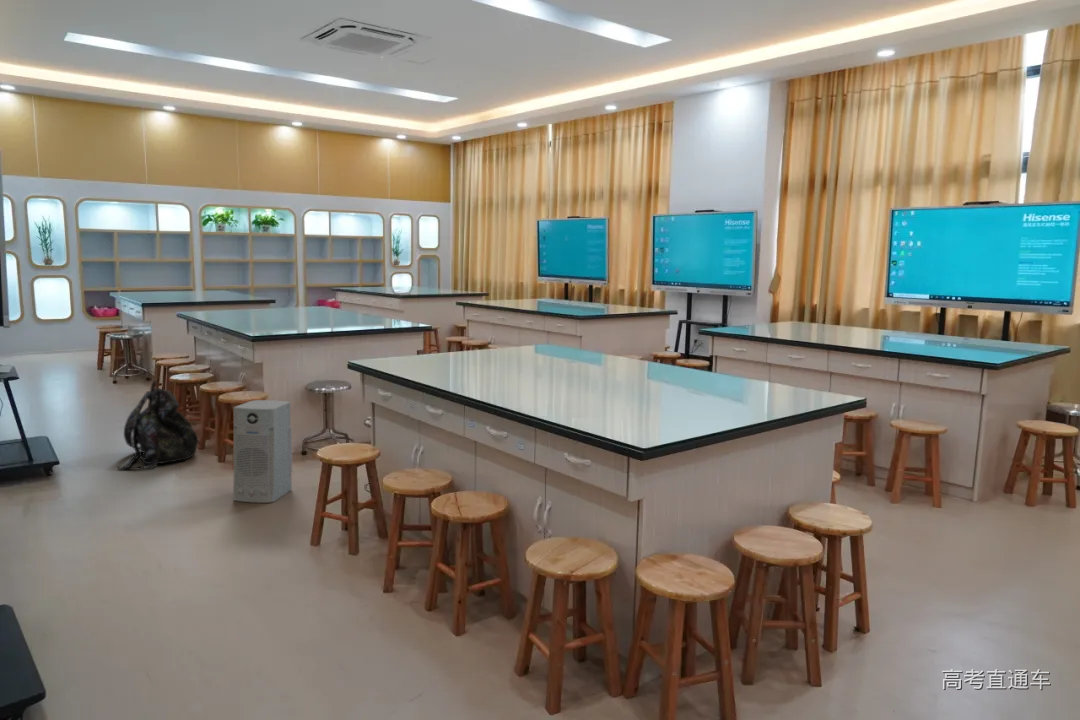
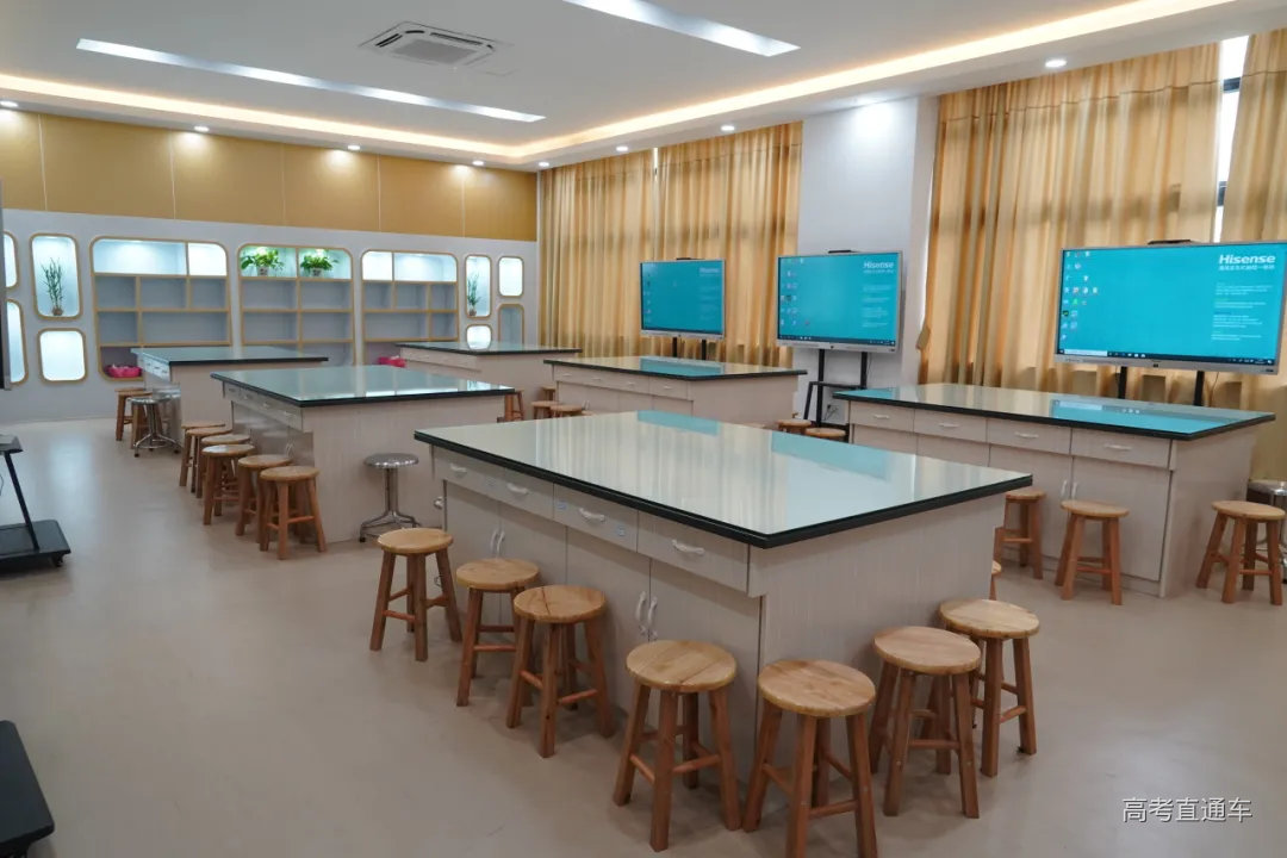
- backpack (151, 420)
- air purifier (263, 449)
